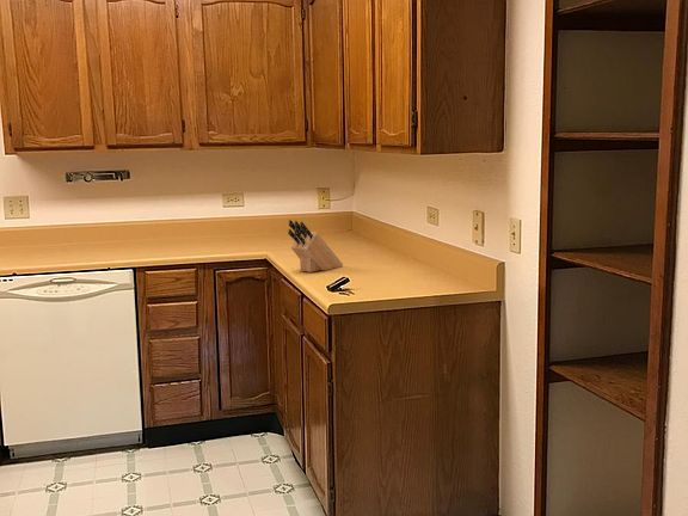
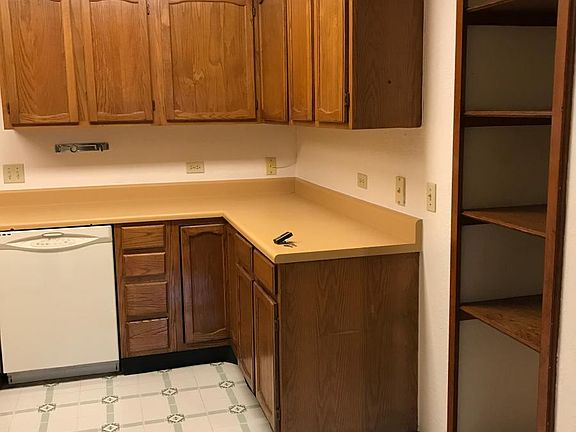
- knife block (313, 244)
